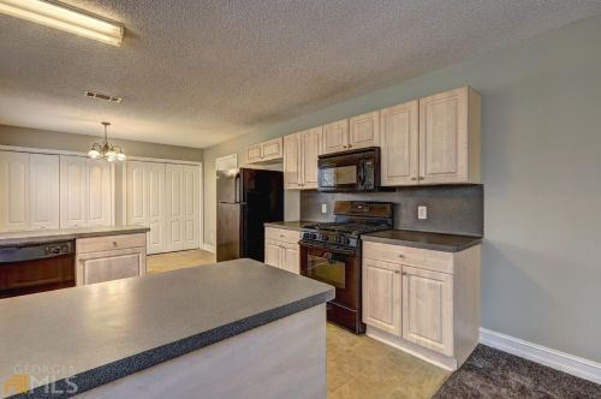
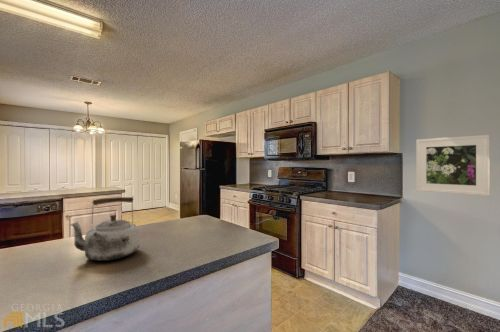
+ kettle (106, 226)
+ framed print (449, 165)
